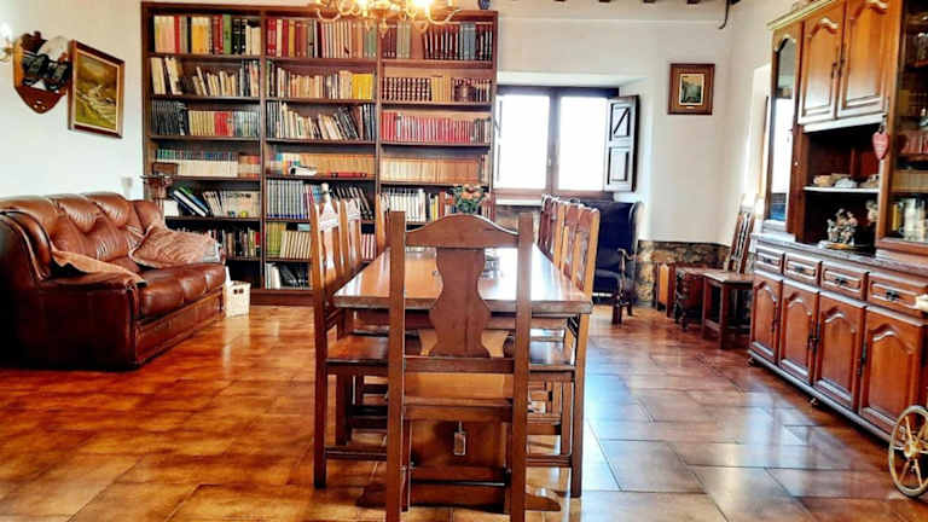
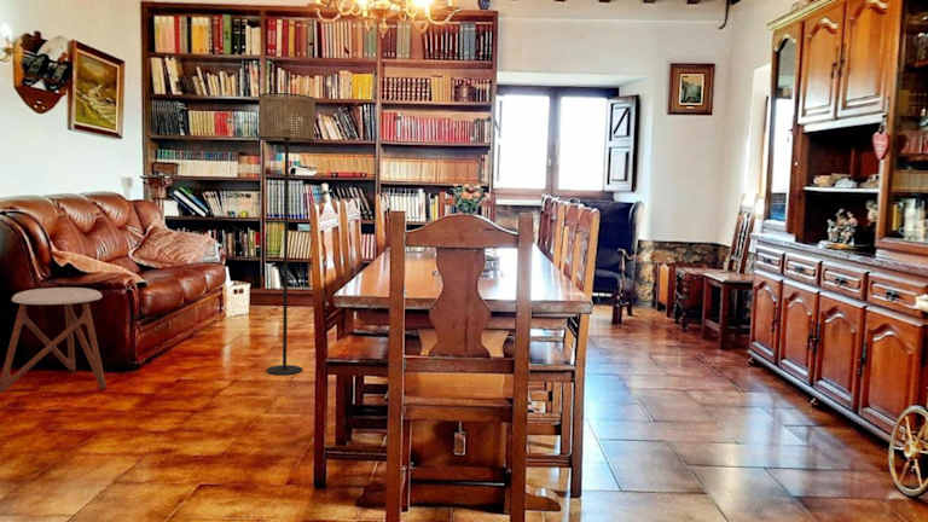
+ stool (64, 337)
+ floor lamp (285, 236)
